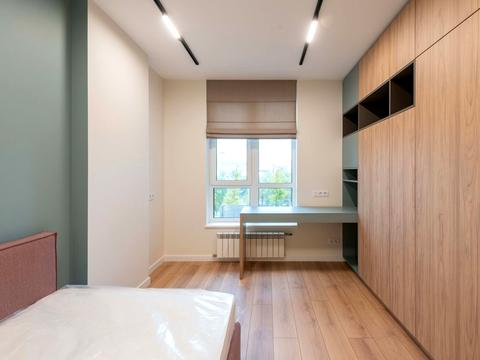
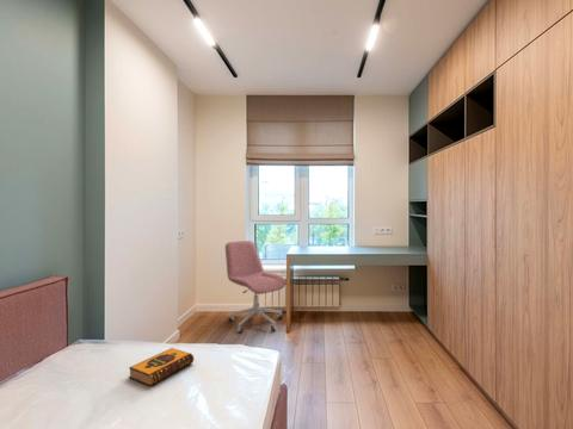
+ hardback book (162, 365)
+ office chair (254, 282)
